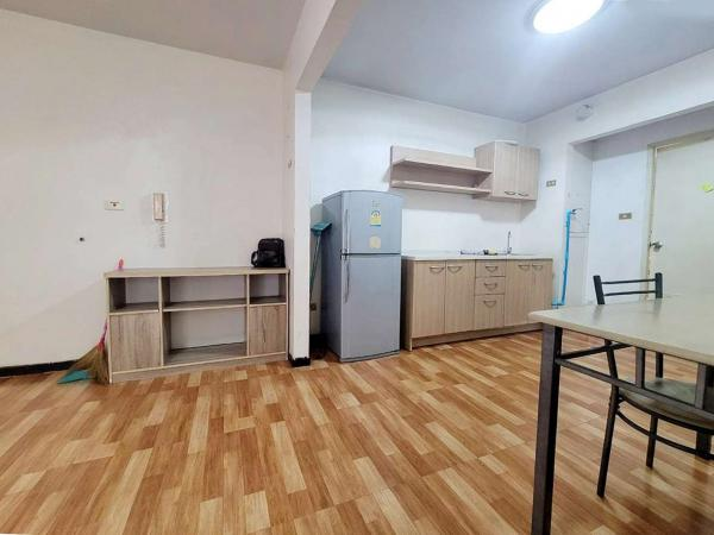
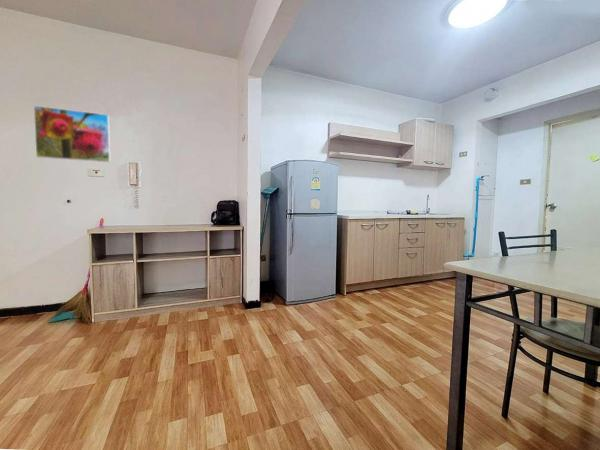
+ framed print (74, 135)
